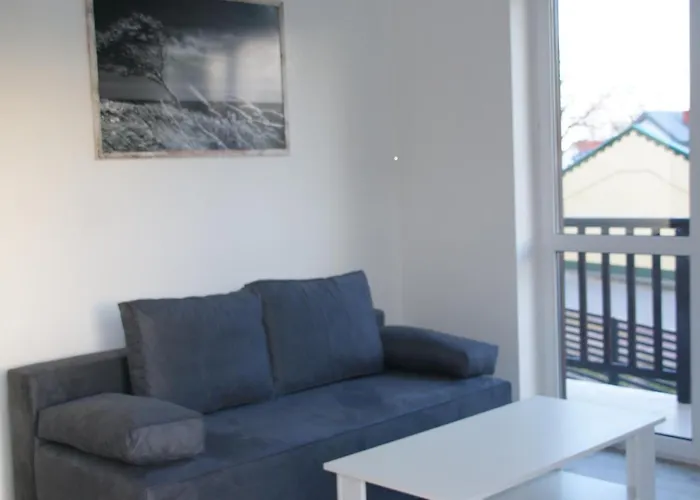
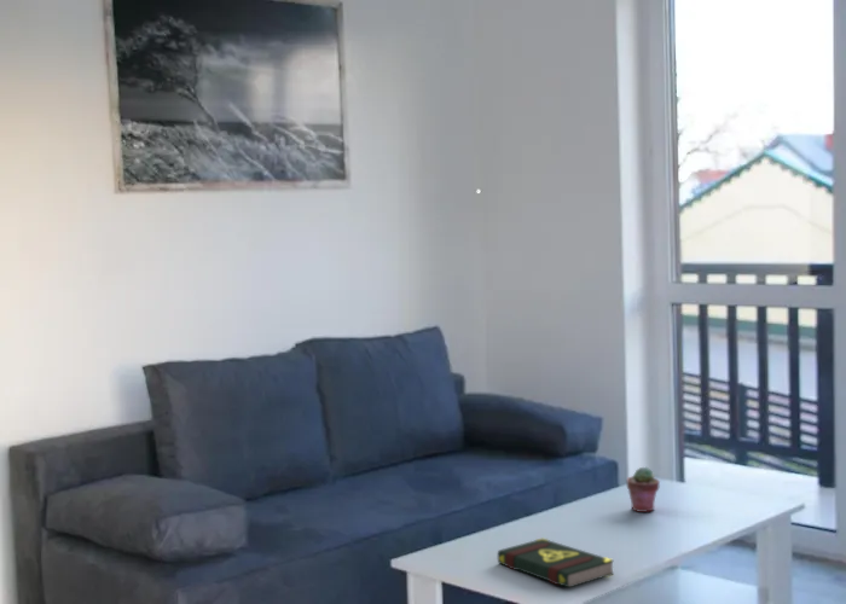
+ potted succulent (643, 488)
+ book (554, 562)
